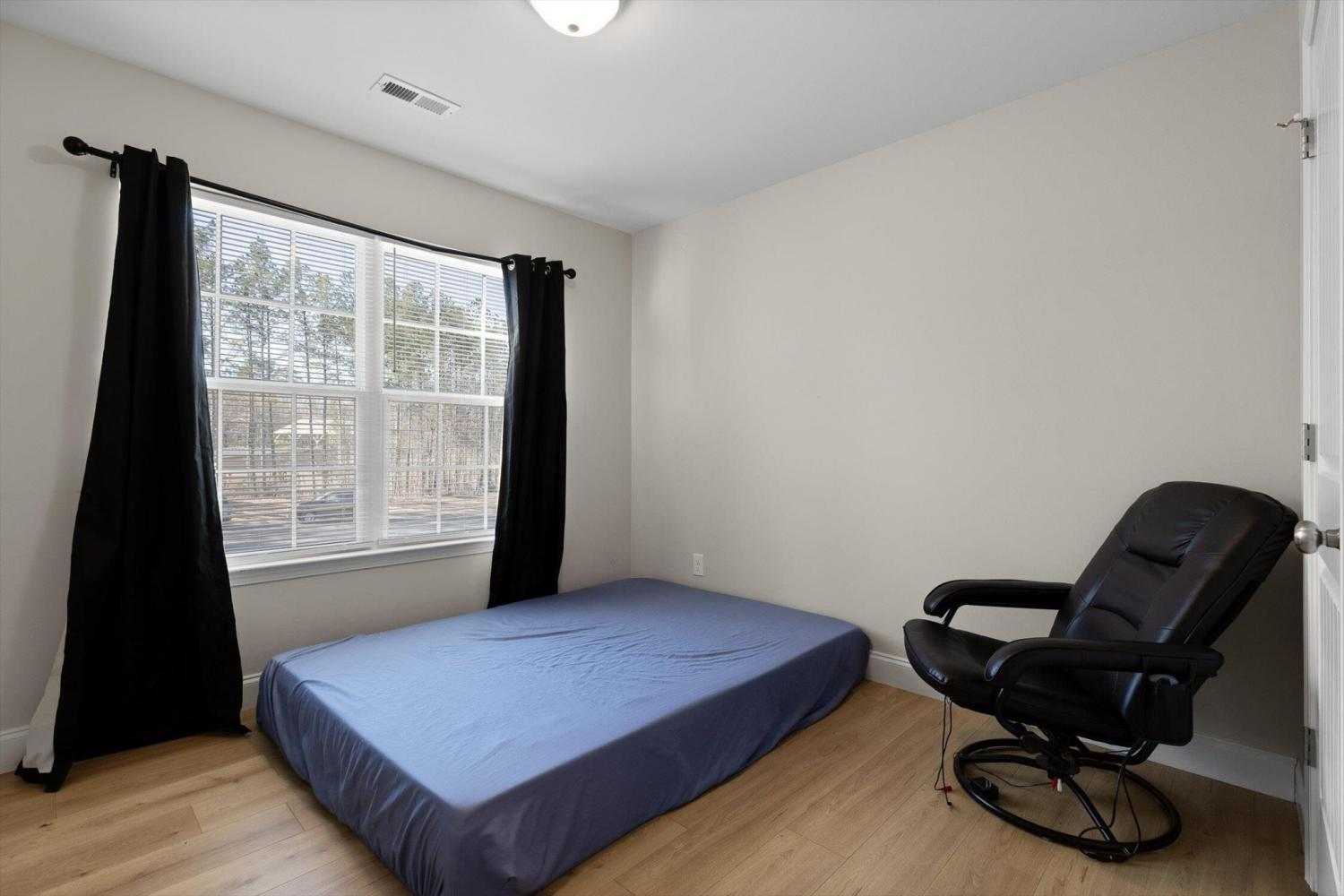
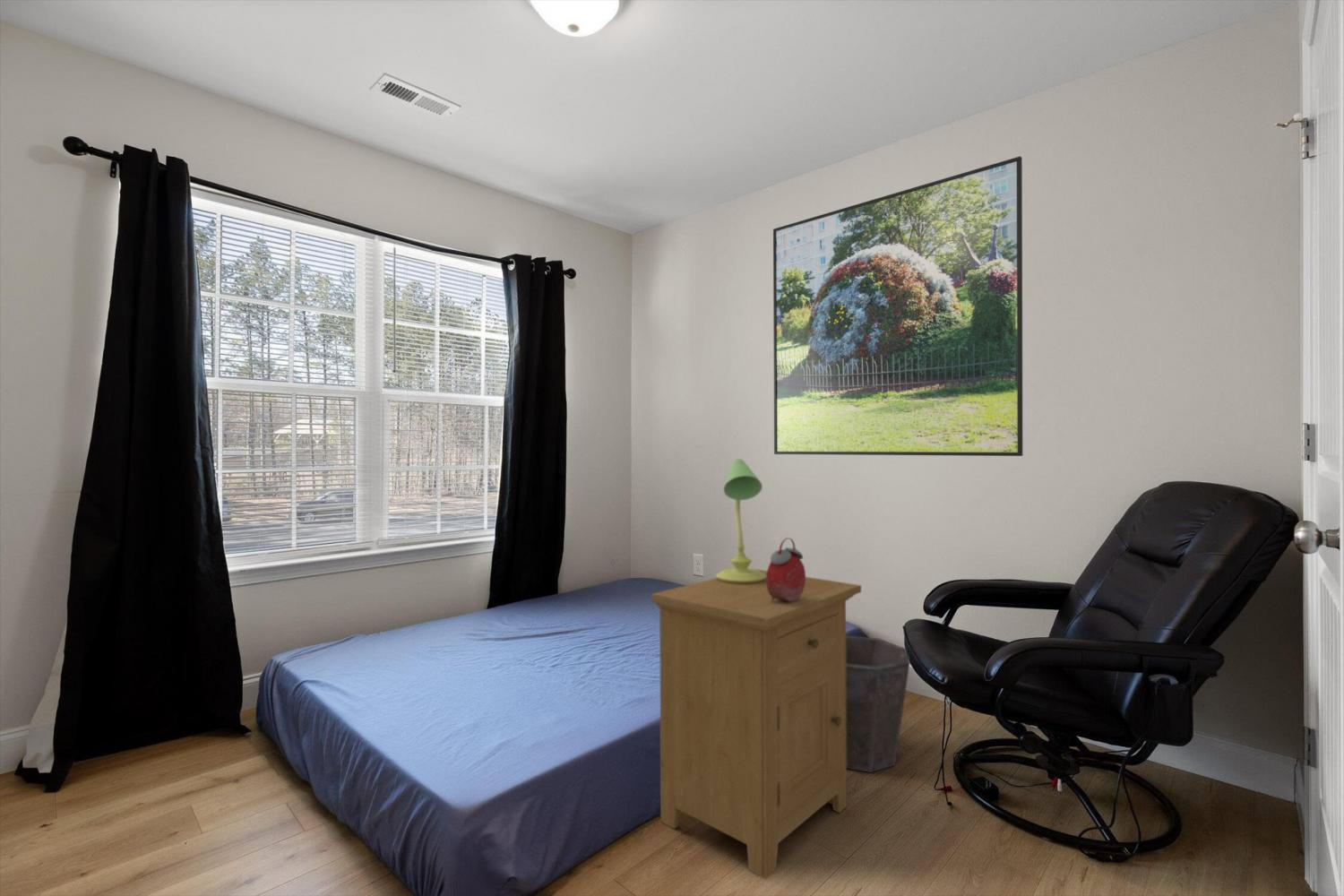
+ table lamp (740, 518)
+ waste bin (856, 702)
+ alarm clock (787, 568)
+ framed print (880, 326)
+ nightstand (759, 702)
